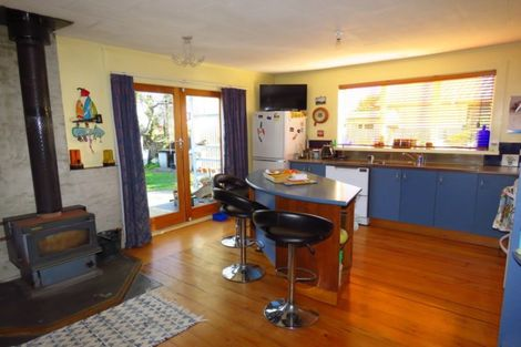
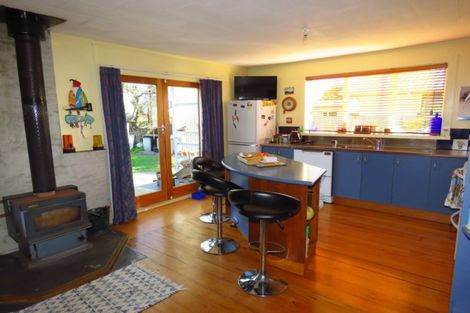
- ceiling light fixture (187, 52)
